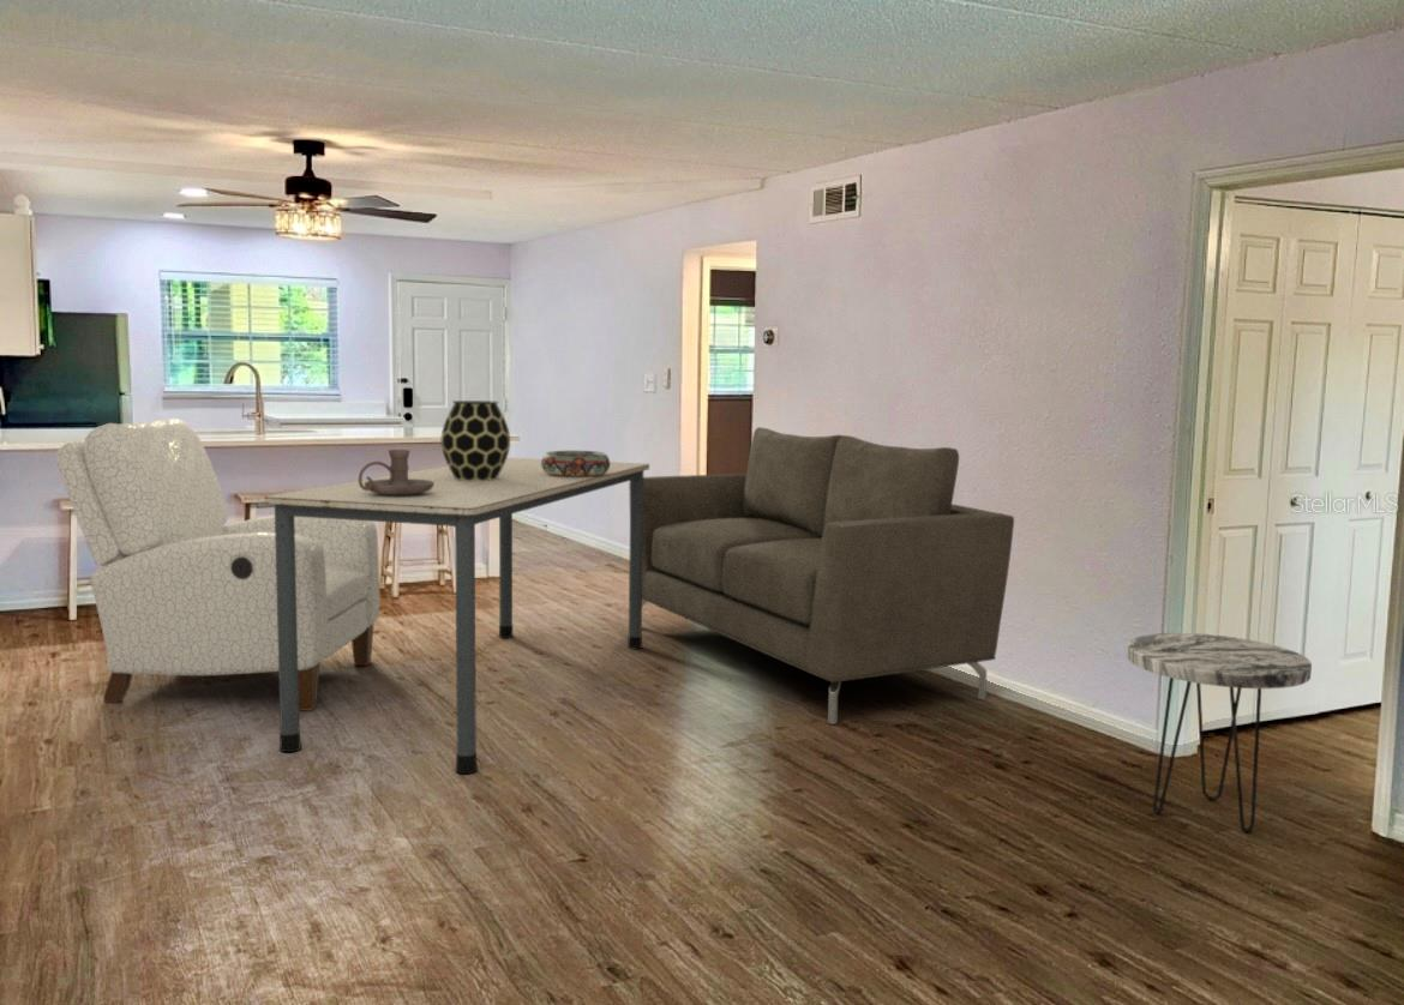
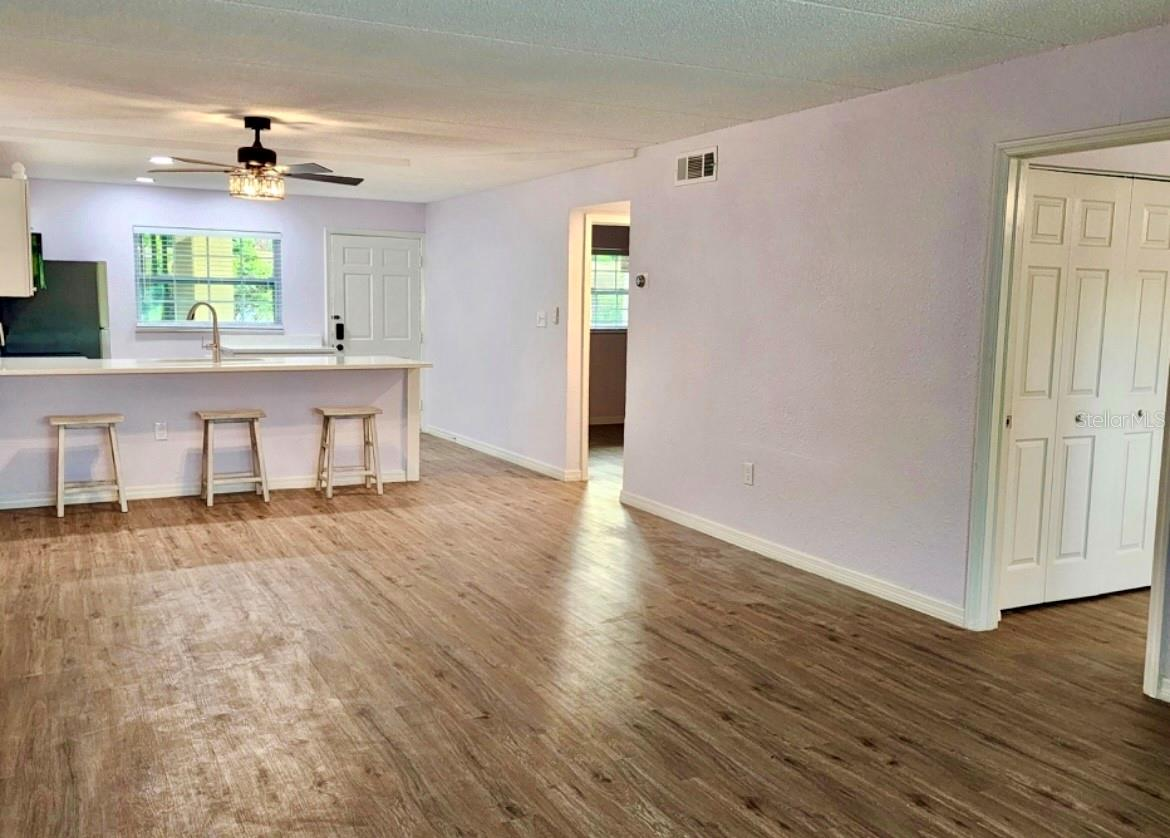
- side table (1202, 735)
- decorative bowl (575, 463)
- chair (228, 553)
- dining table (499, 584)
- candle holder (392, 471)
- vase (475, 439)
- sofa (797, 548)
